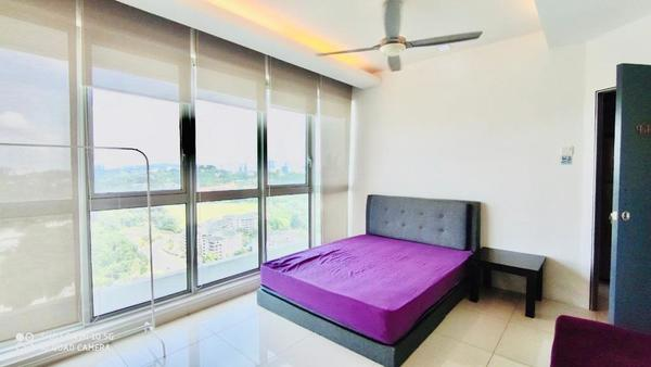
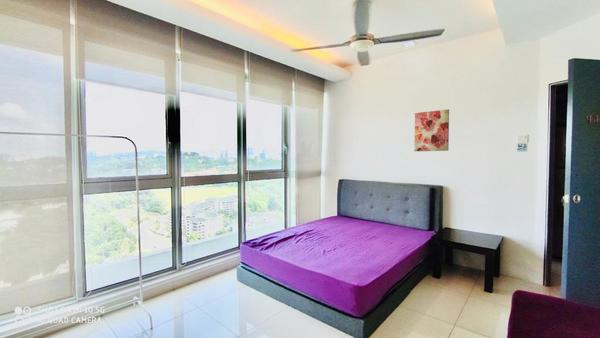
+ wall art (431, 131)
